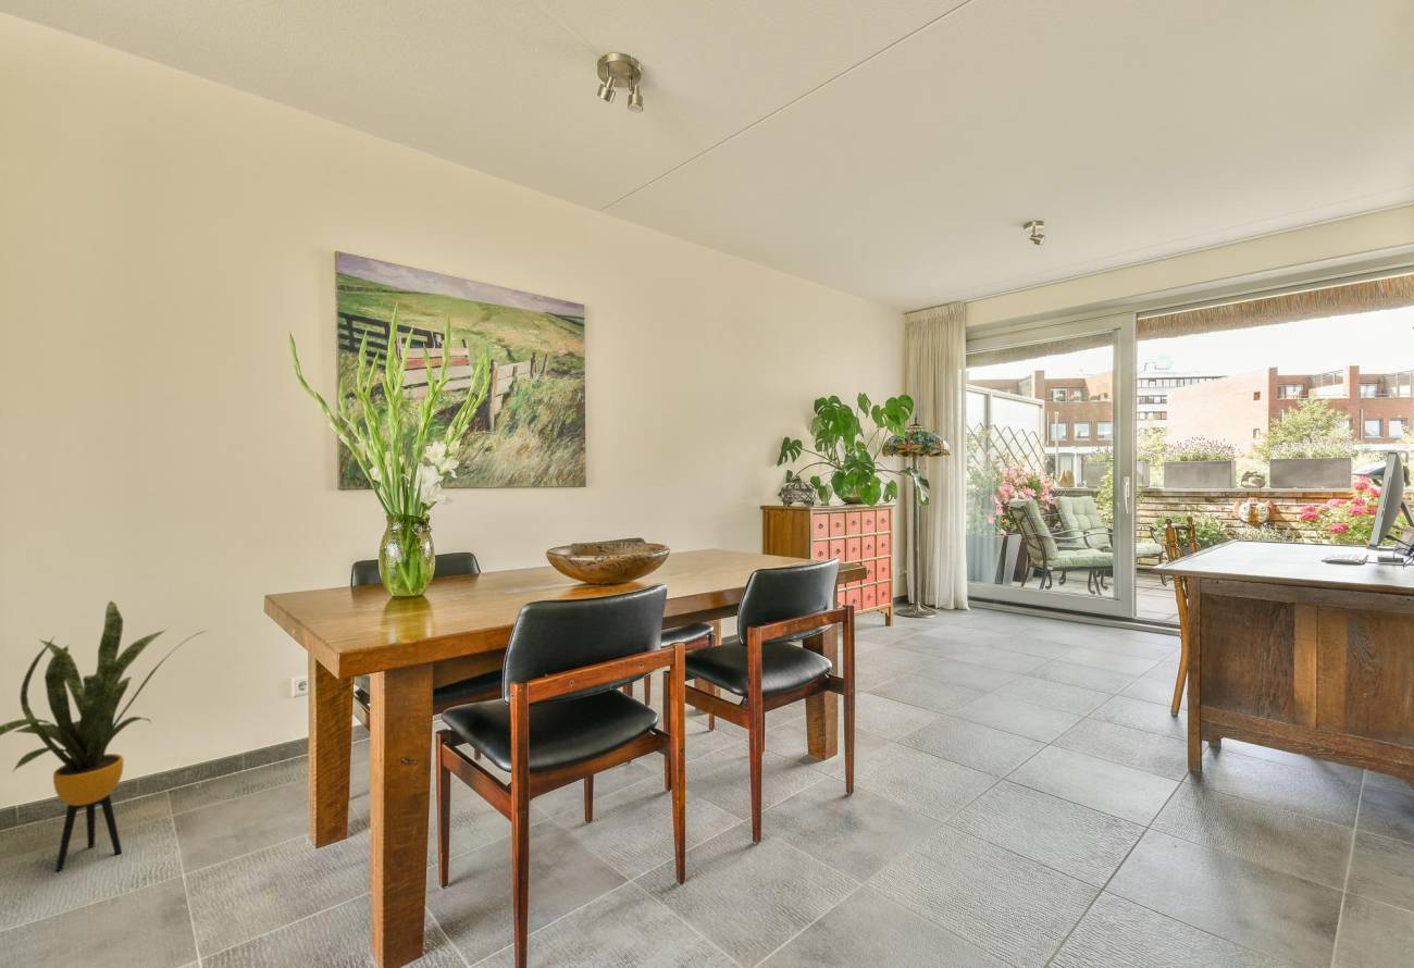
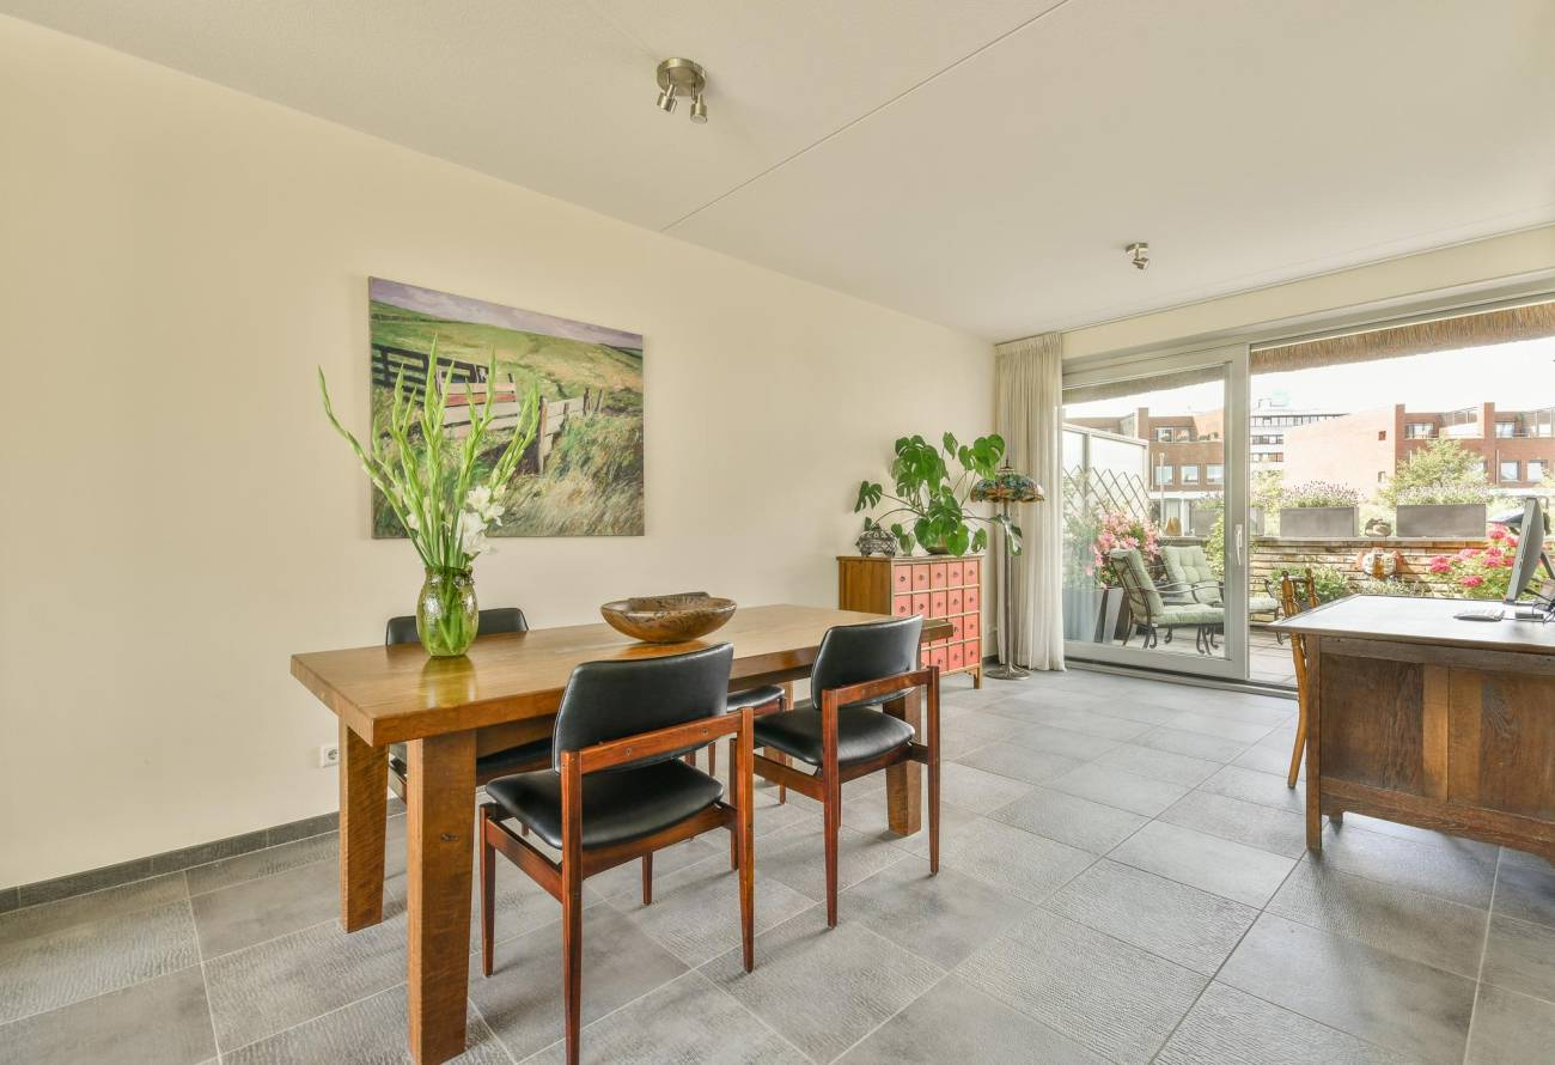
- house plant (104, 731)
